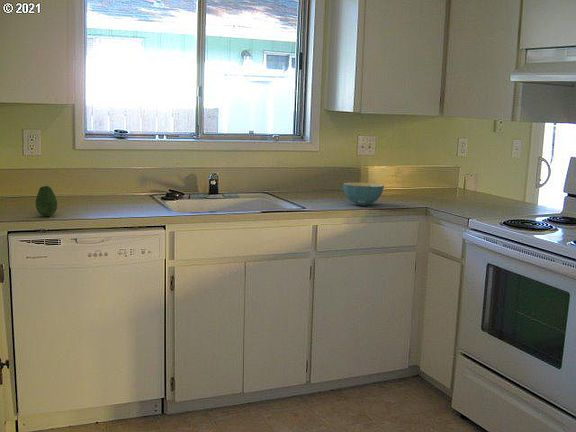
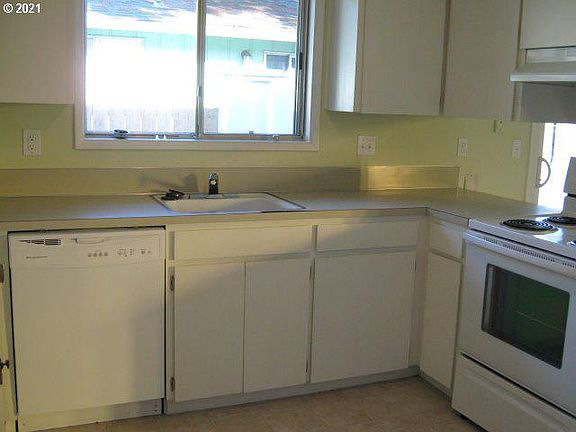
- cereal bowl (363, 194)
- fruit (46, 201)
